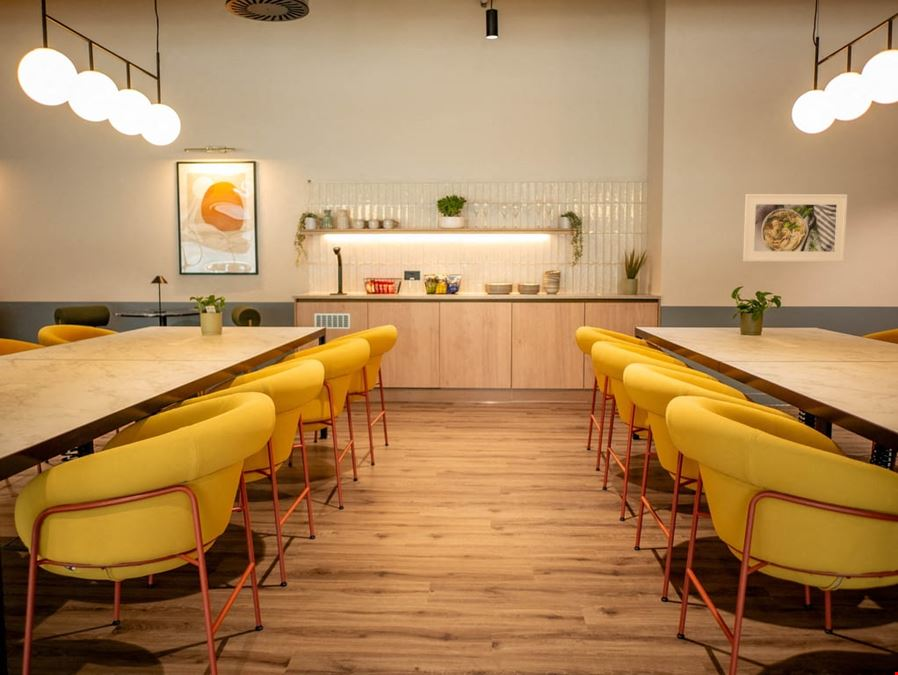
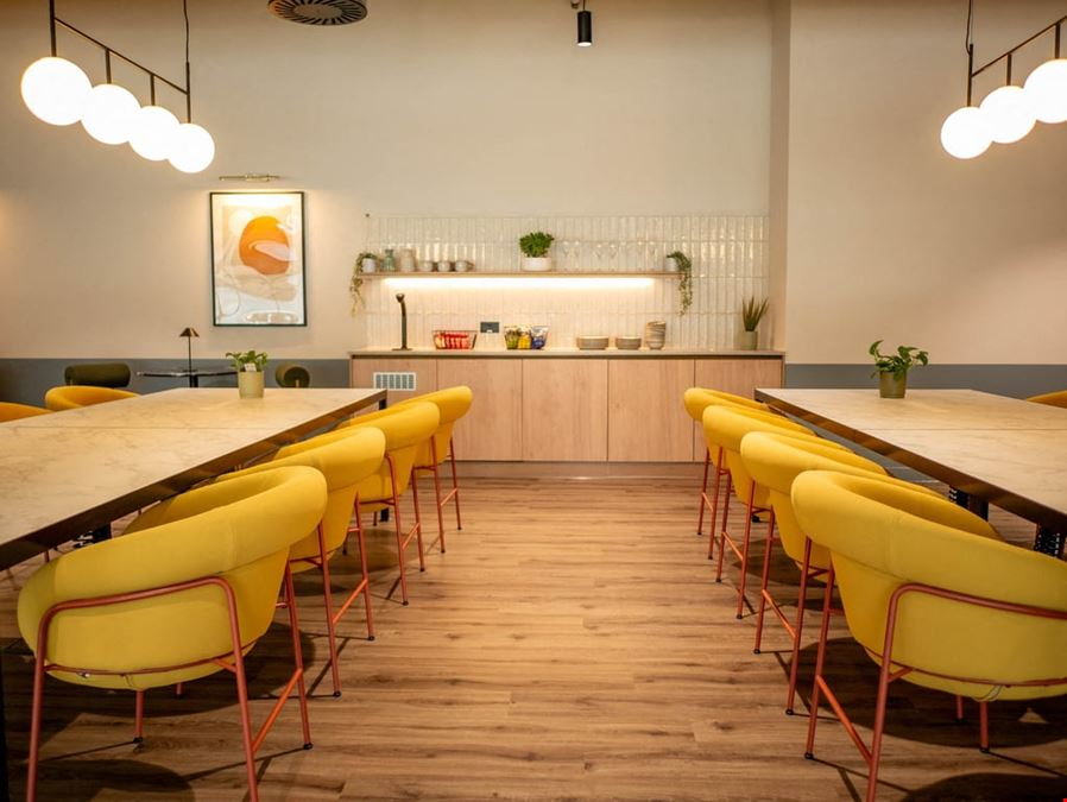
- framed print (794, 228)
